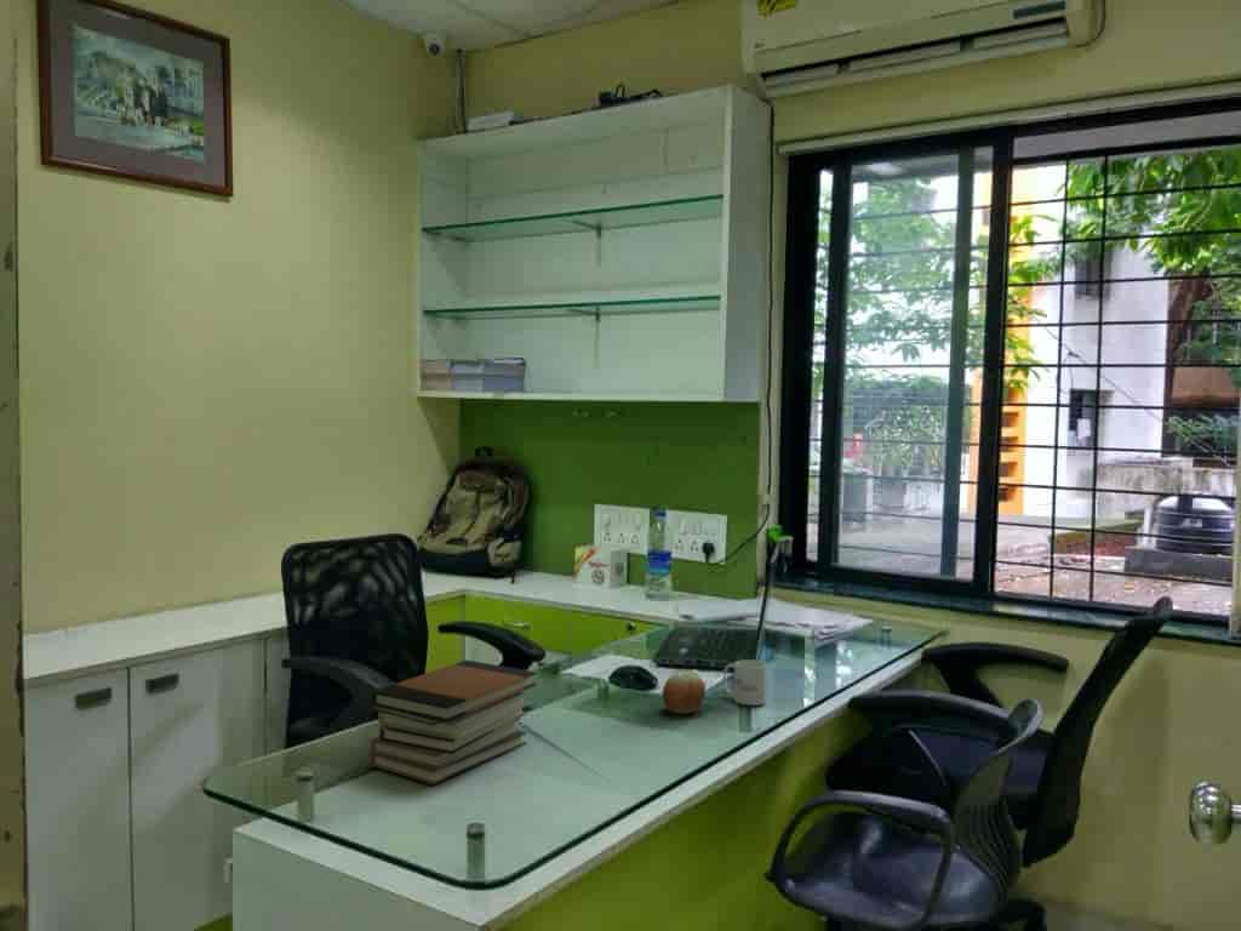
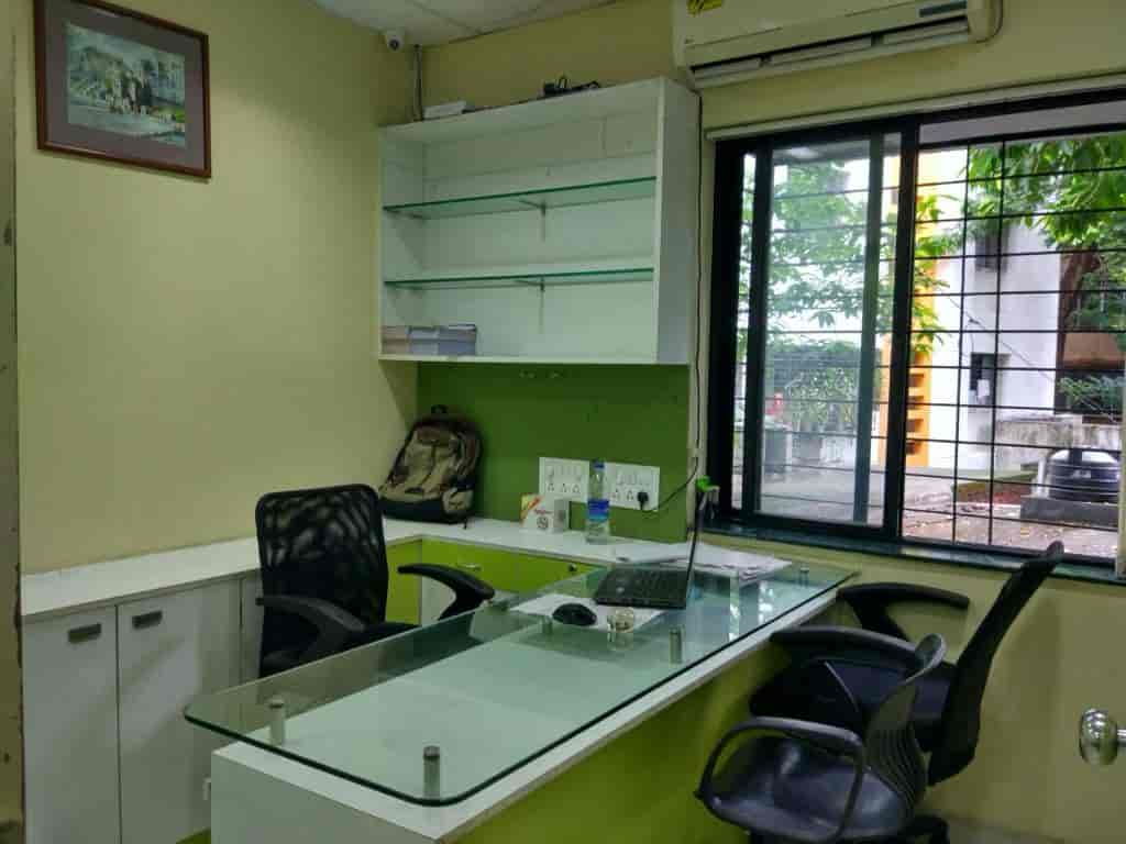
- book stack (454, 716)
- apple (684, 692)
- mug (743, 680)
